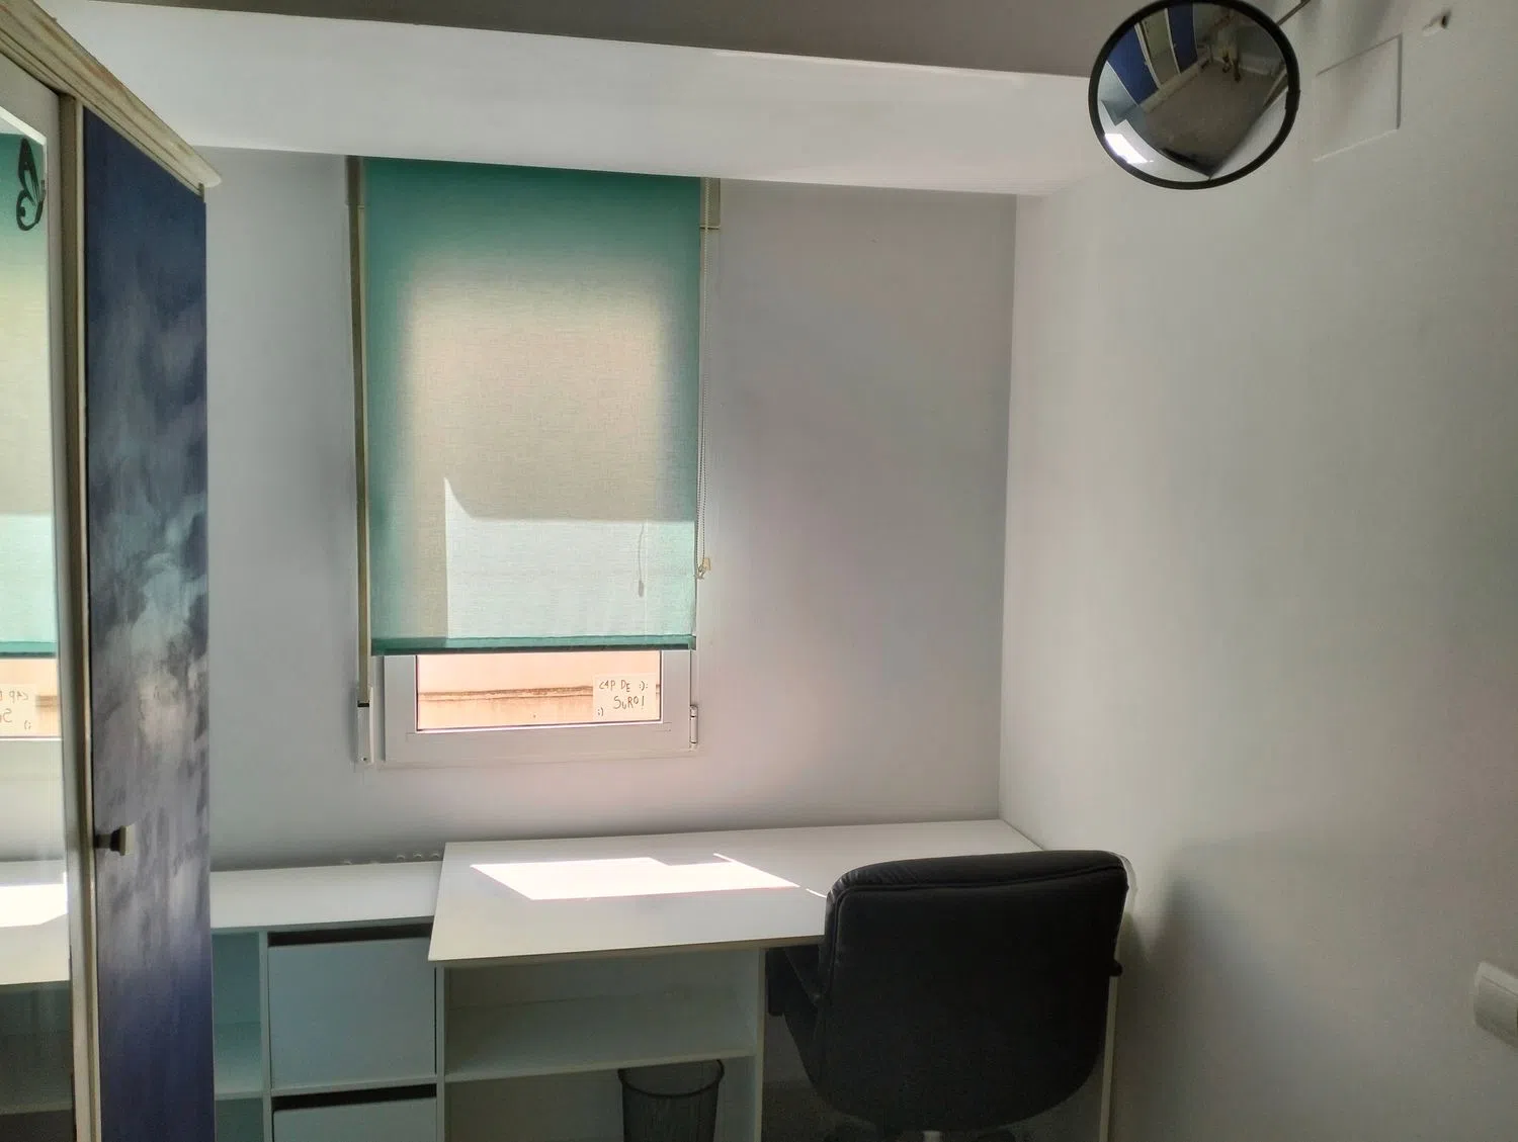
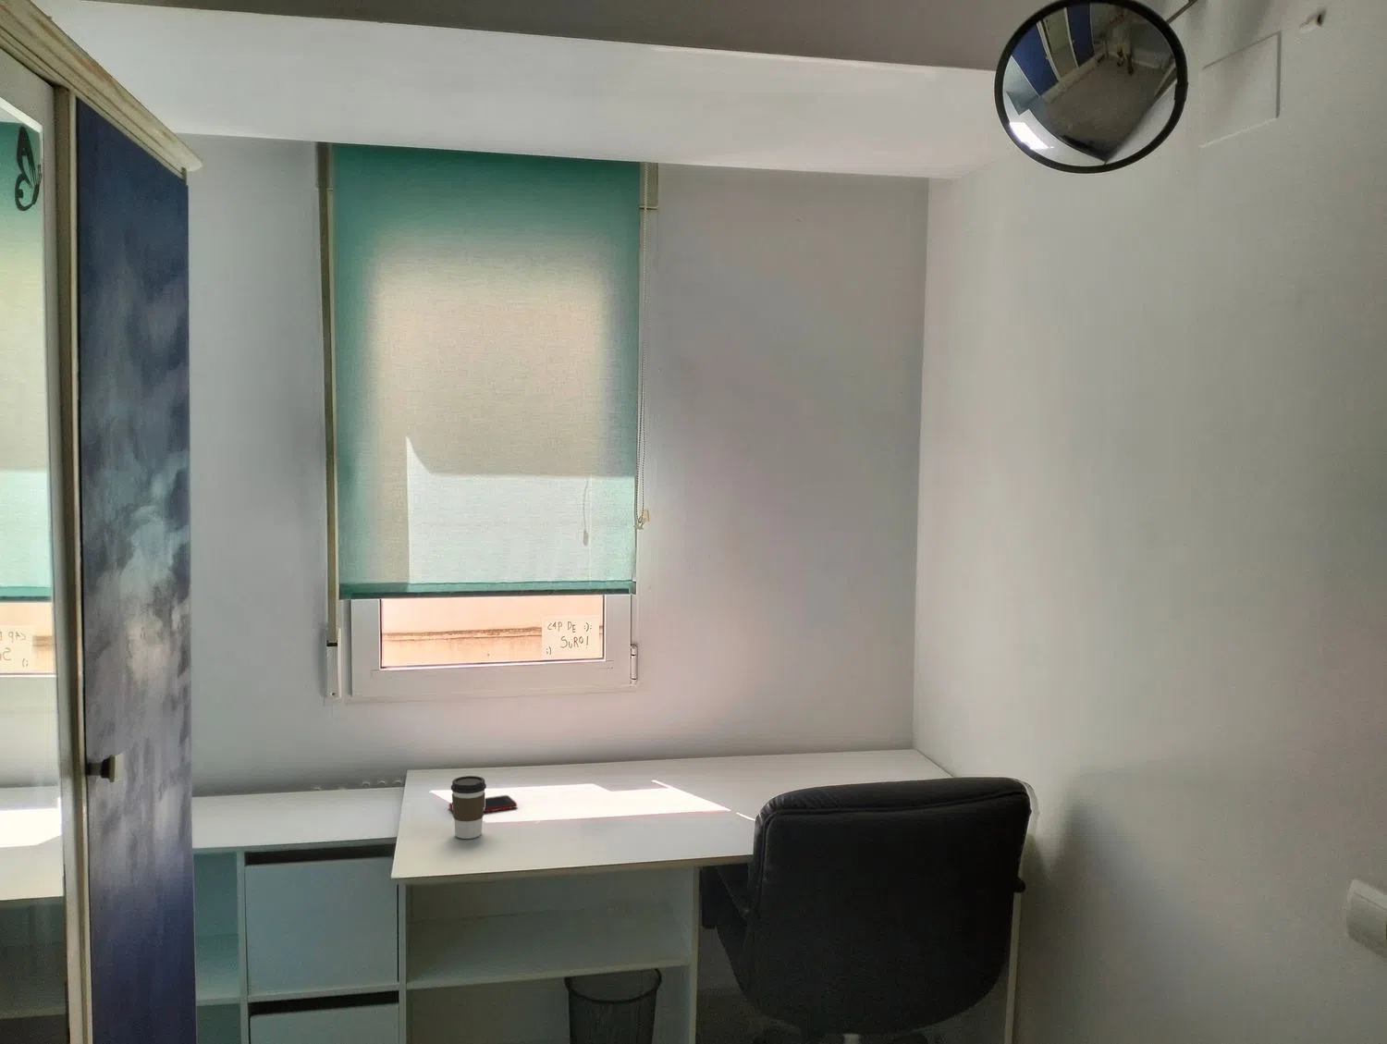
+ cell phone (485, 805)
+ coffee cup (468, 807)
